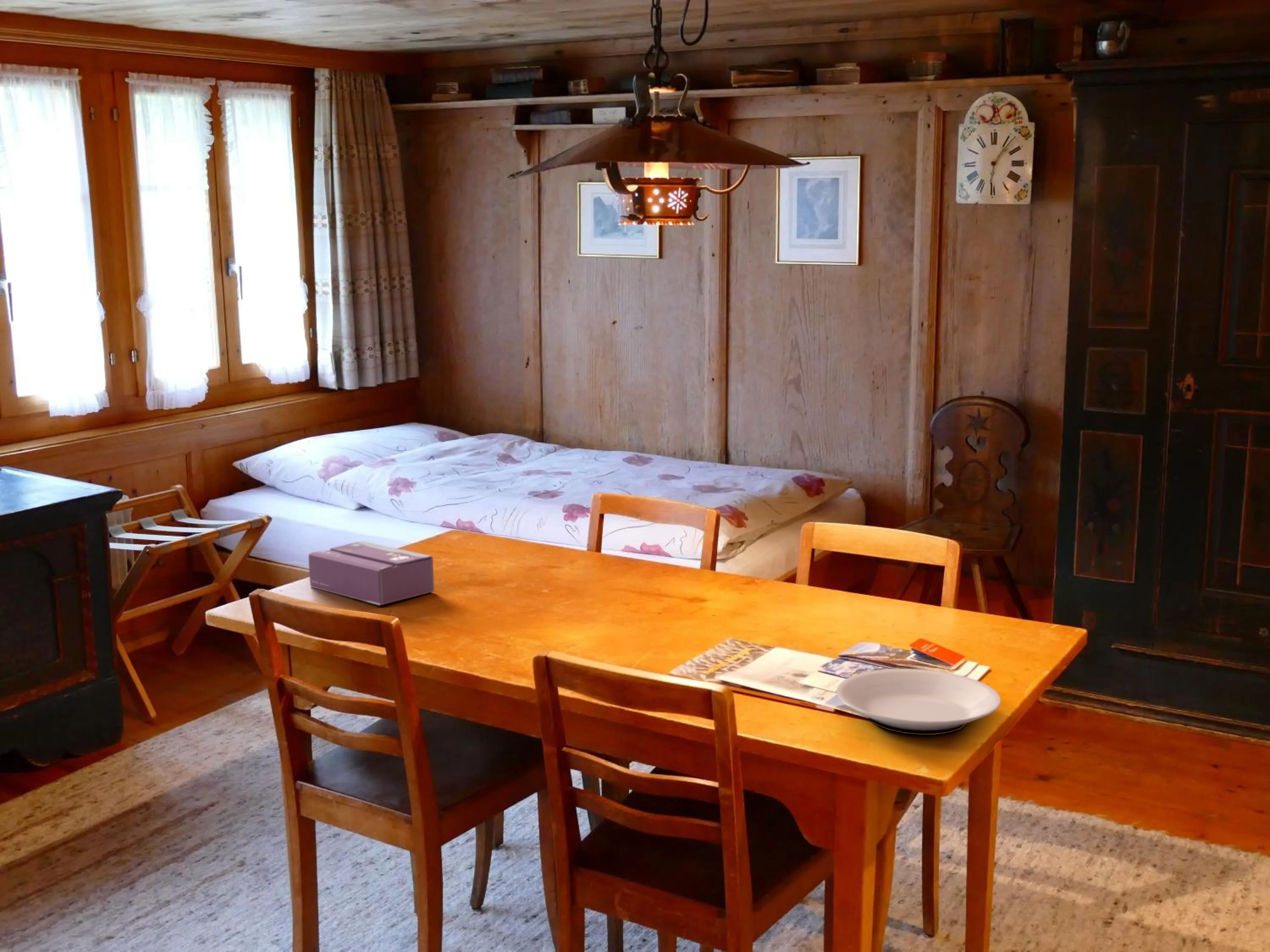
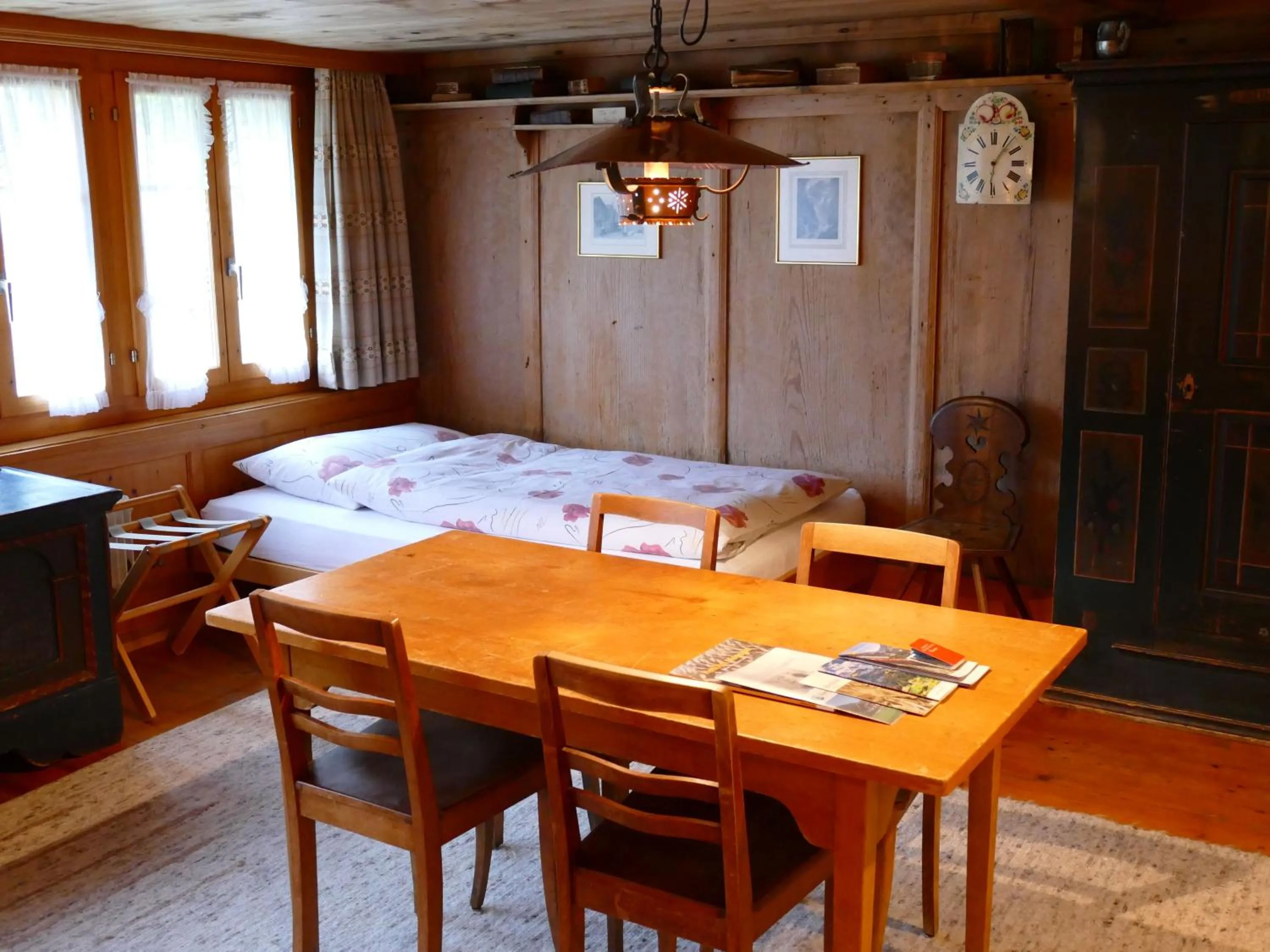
- tissue box (370, 571)
- plate (917, 705)
